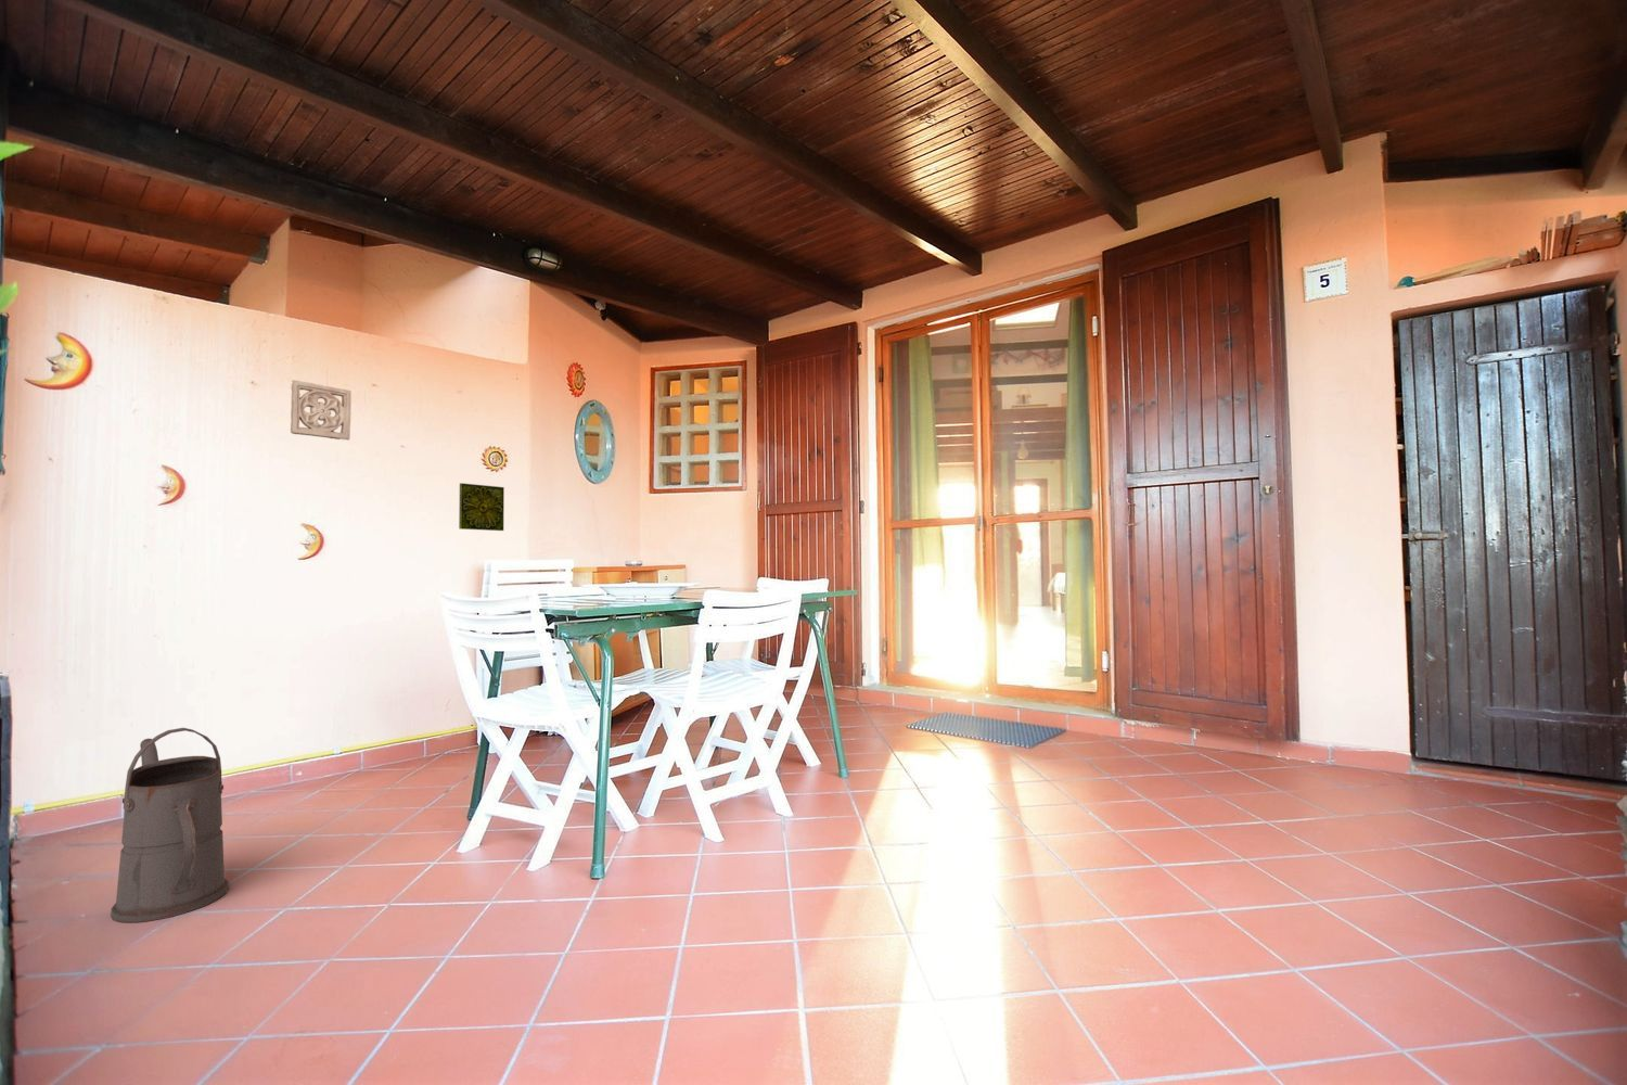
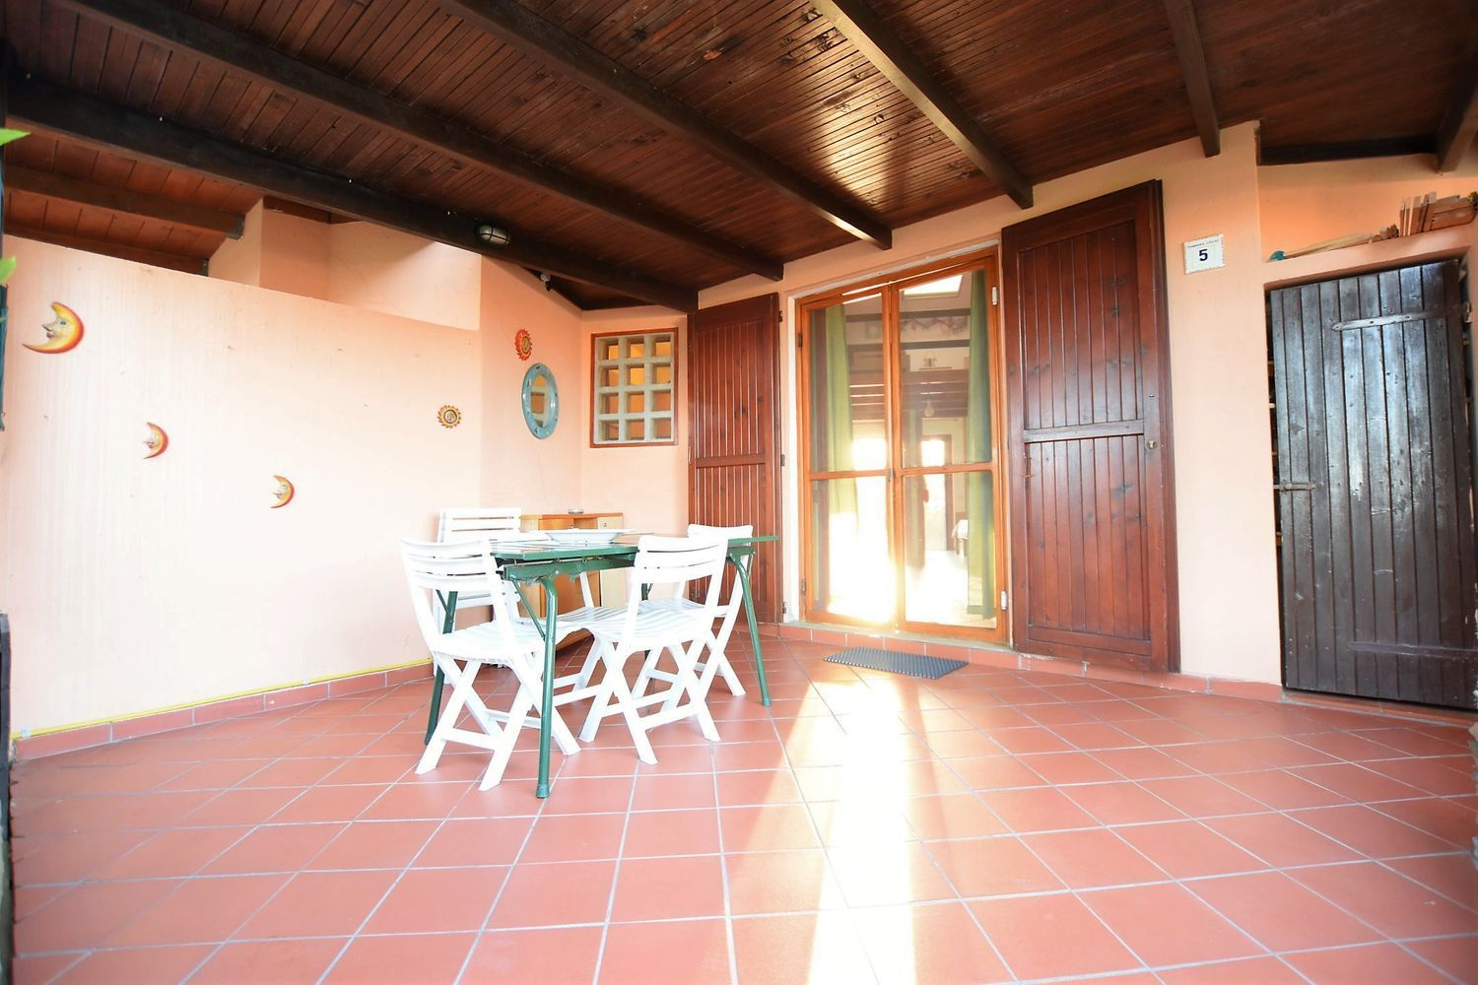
- wall ornament (321, 412)
- watering can (166, 808)
- decorative tile (482, 506)
